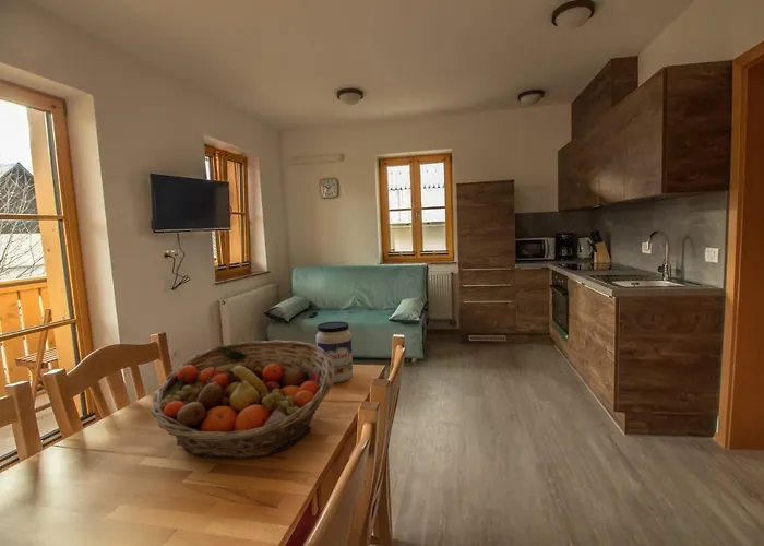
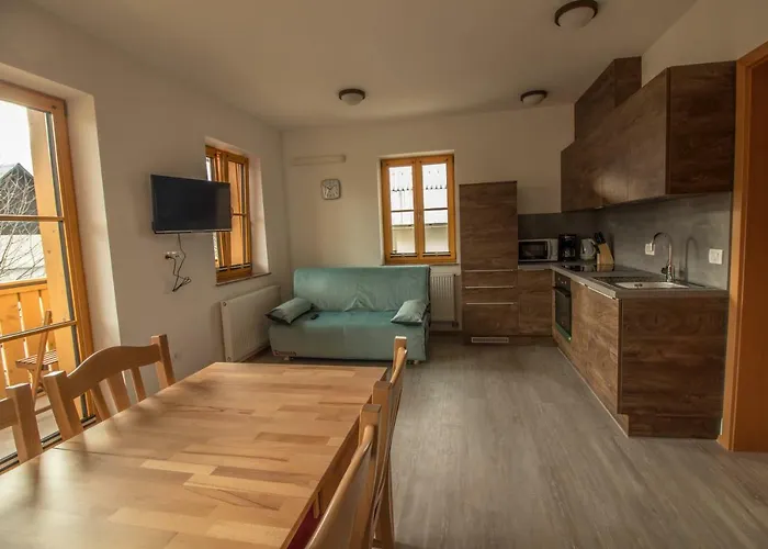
- jar (334, 351)
- fruit basket (248, 393)
